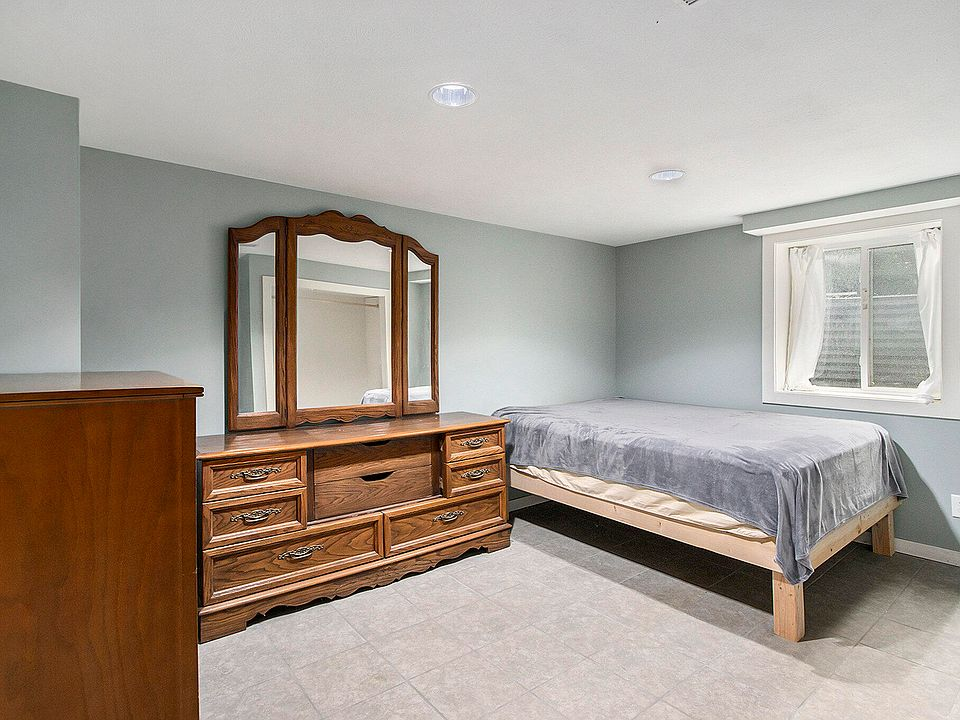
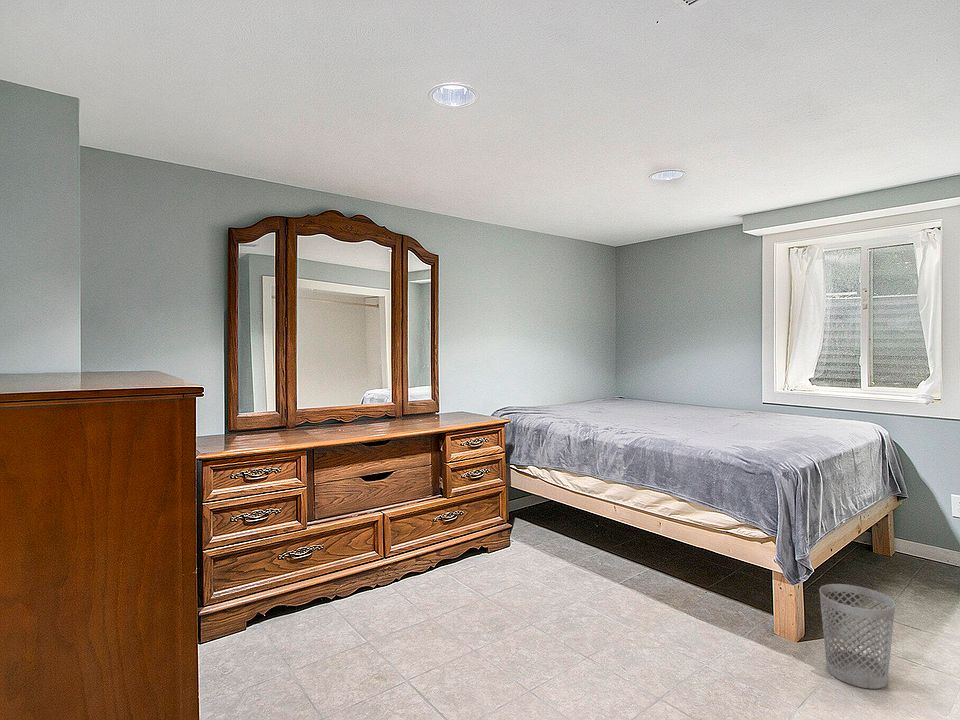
+ wastebasket (855, 635)
